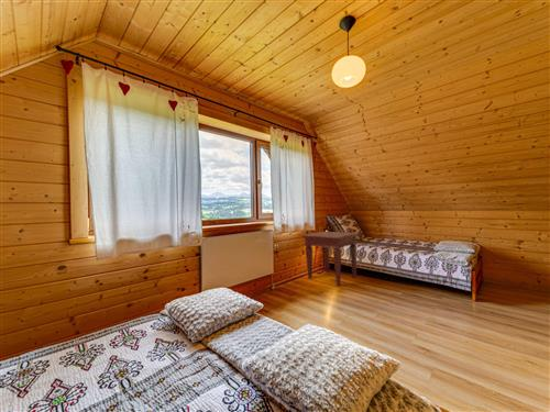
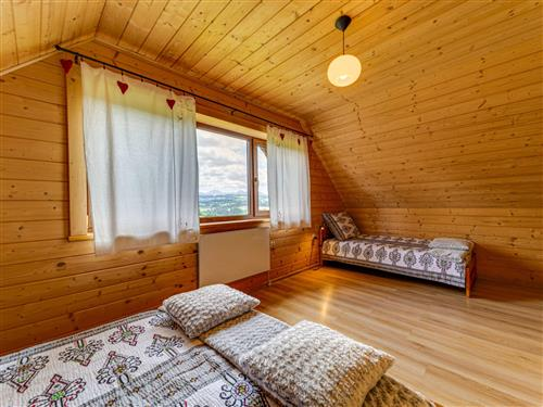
- side table (333, 256)
